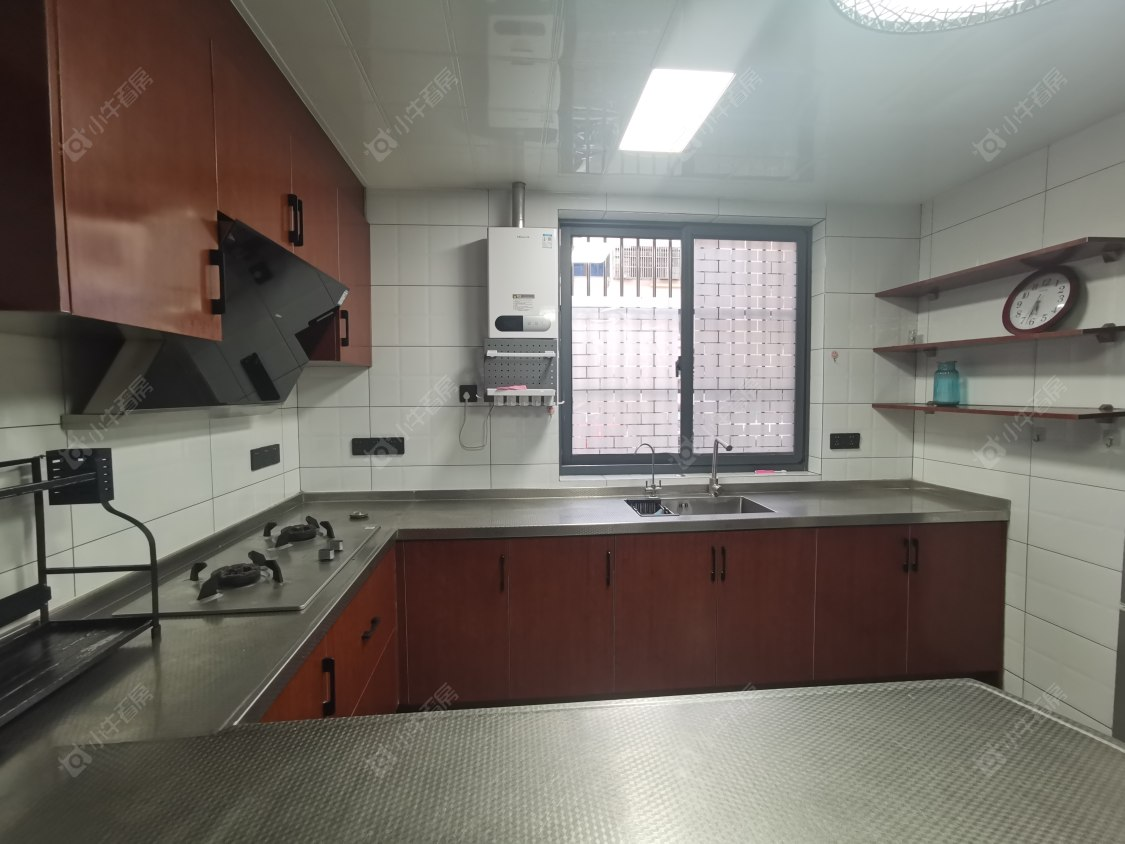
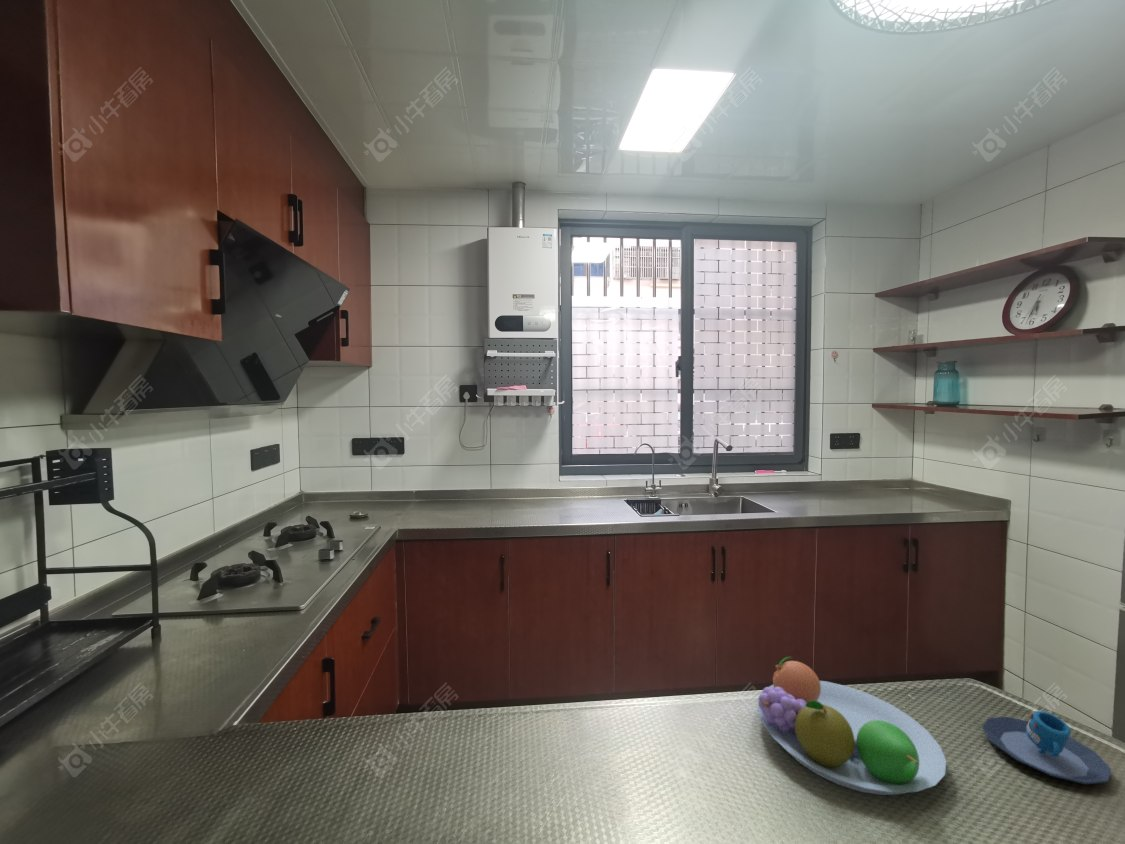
+ fruit bowl (845, 715)
+ mug (1043, 734)
